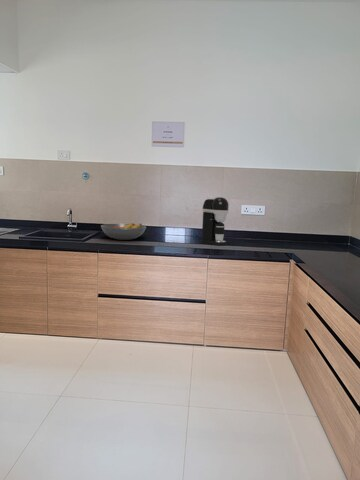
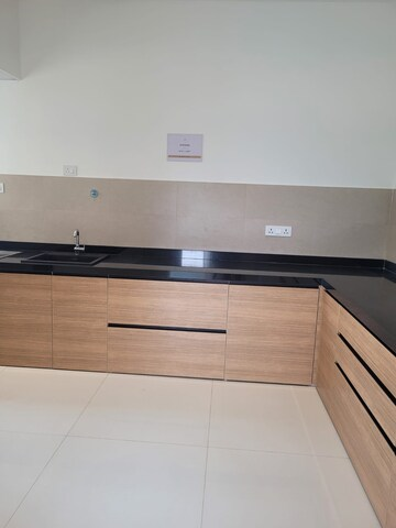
- coffee maker (214, 220)
- fruit bowl (123, 230)
